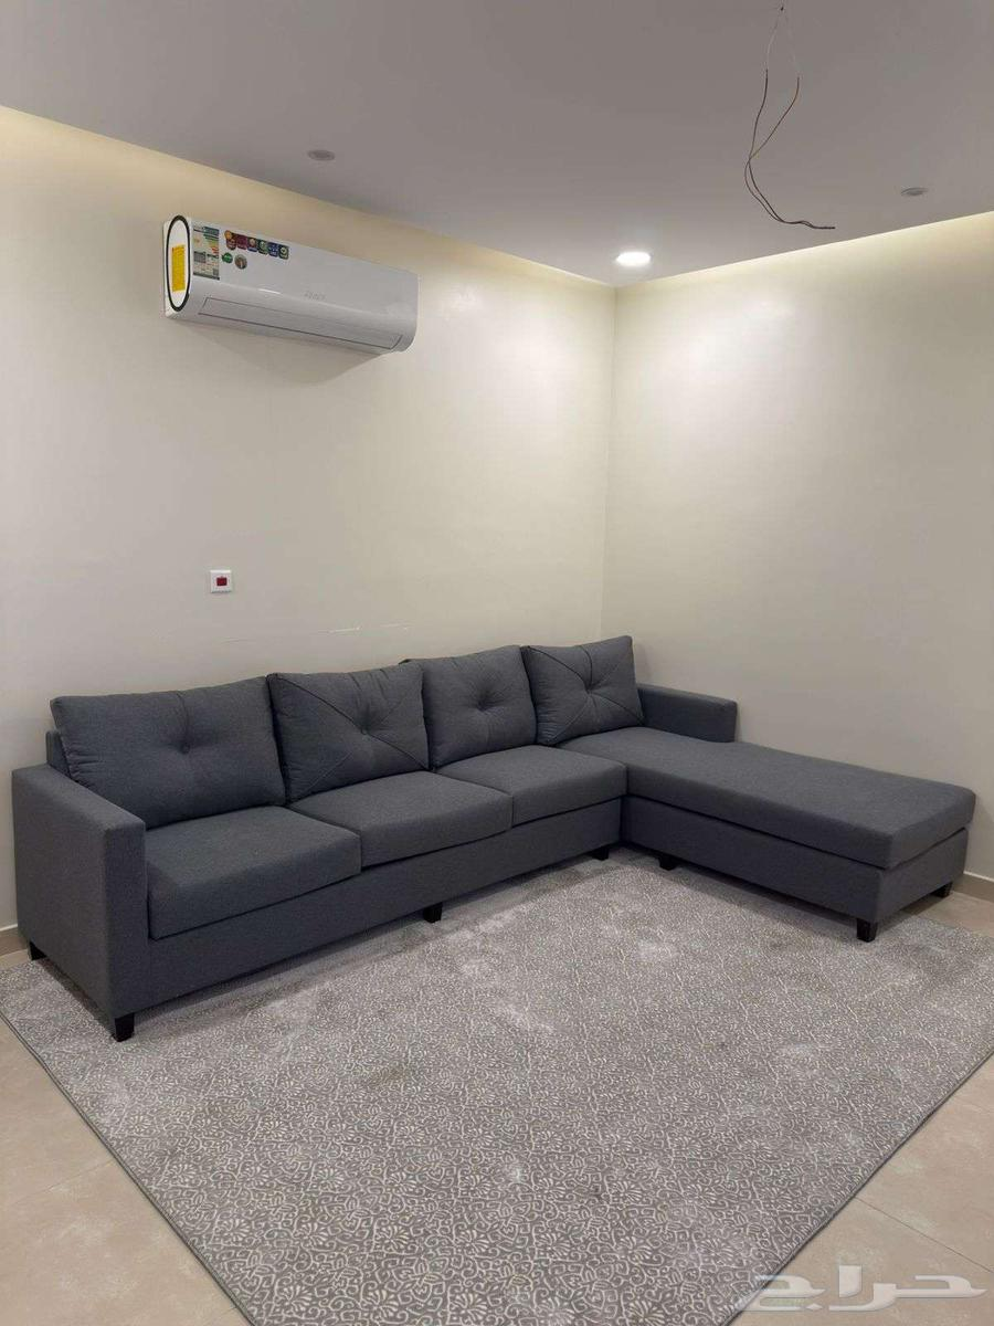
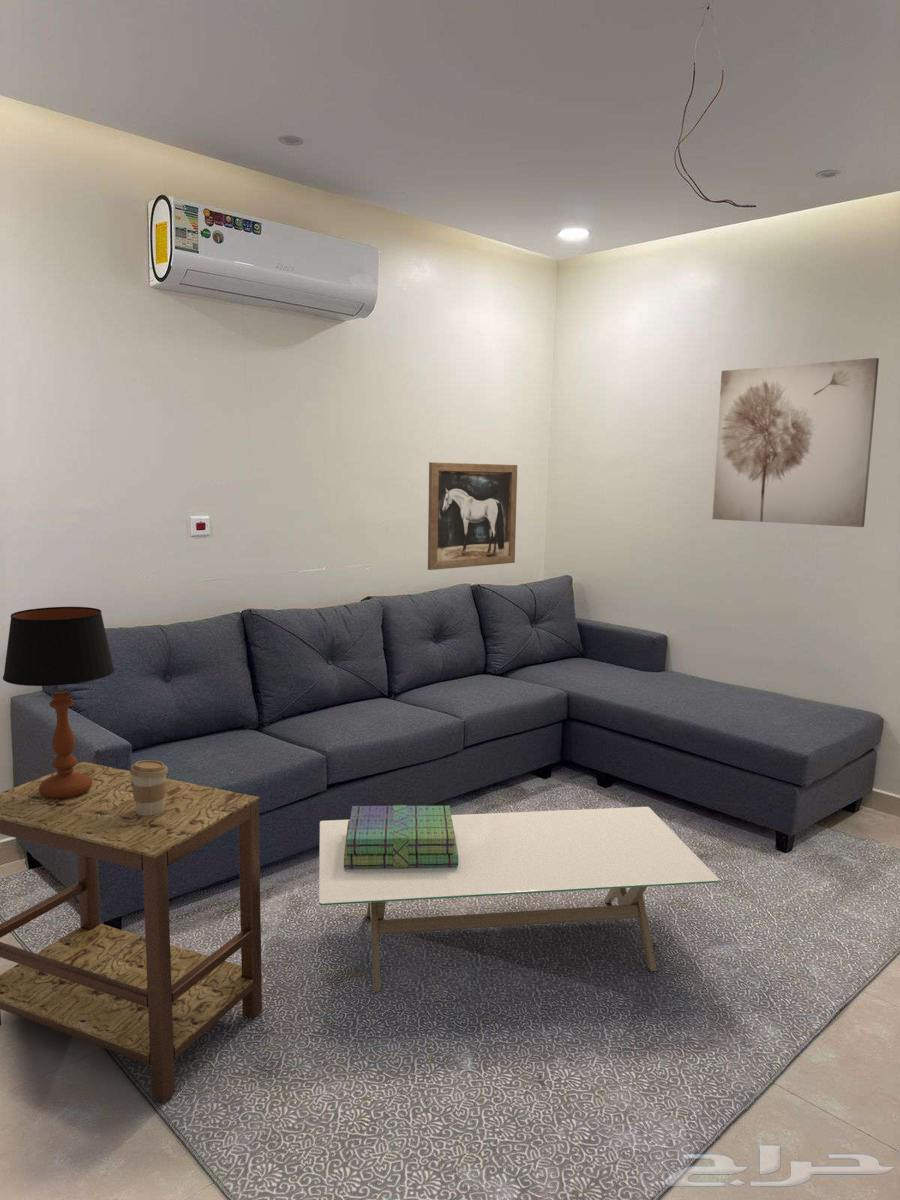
+ wall art (474, 515)
+ coffee cup (149, 785)
+ table lamp (61, 703)
+ coffee table (504, 894)
+ stack of books (400, 834)
+ side table (116, 928)
+ wall art (789, 444)
